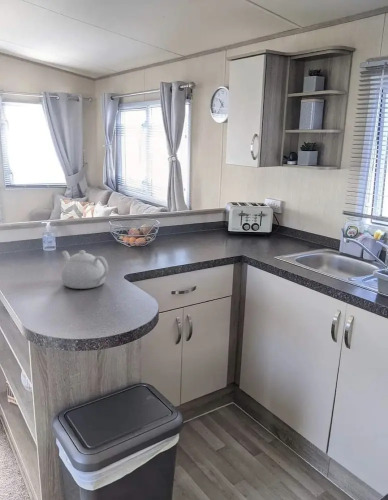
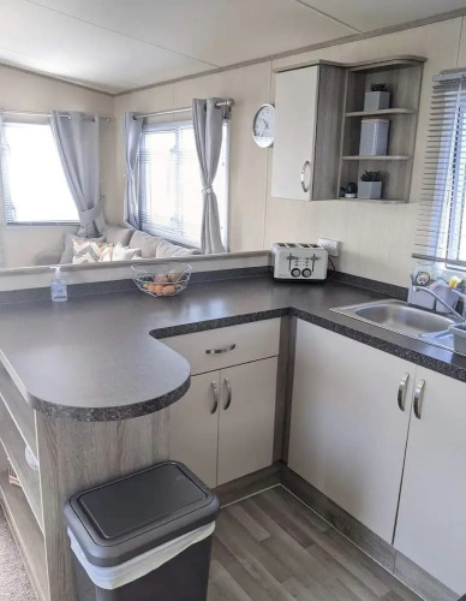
- teapot (84, 267)
